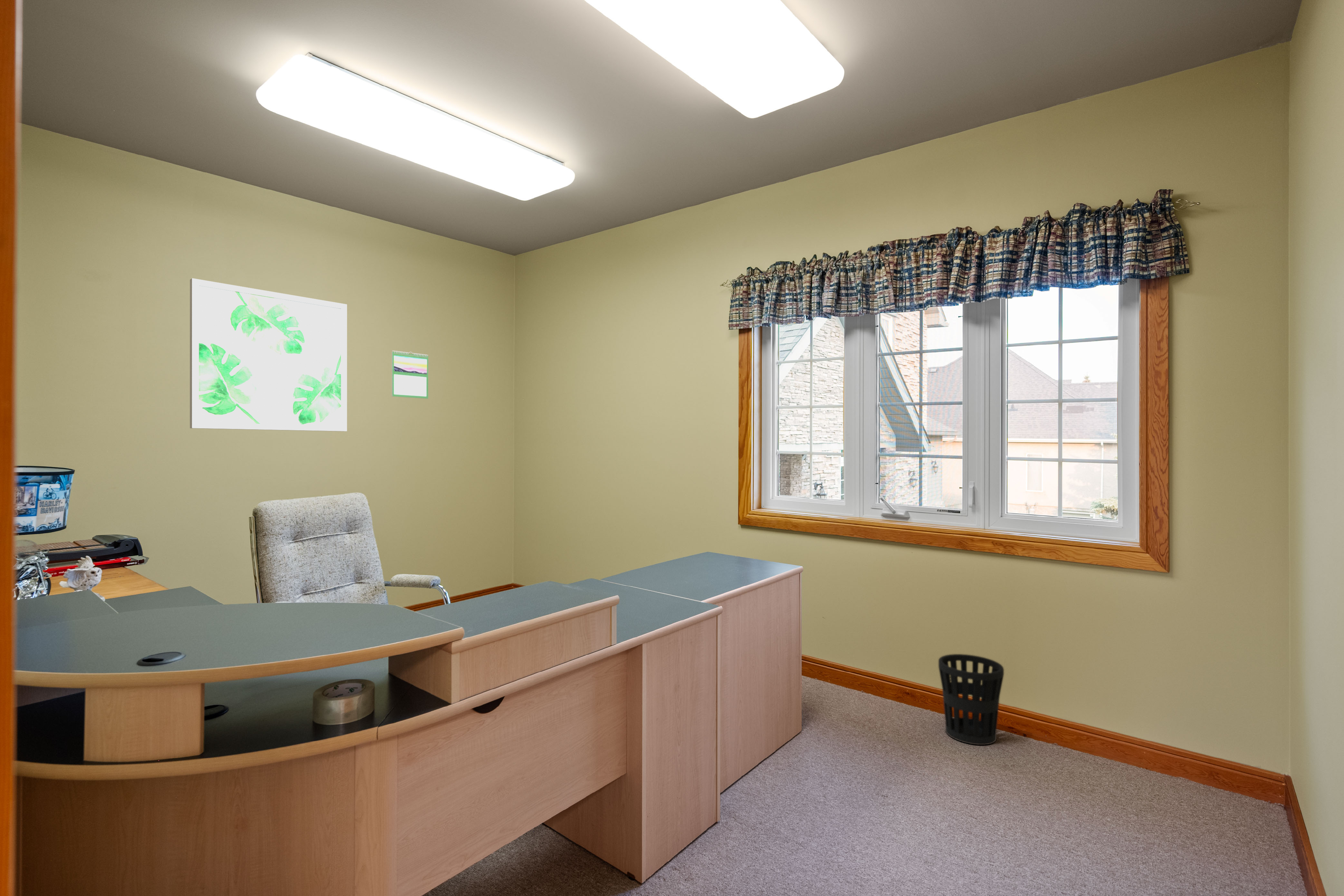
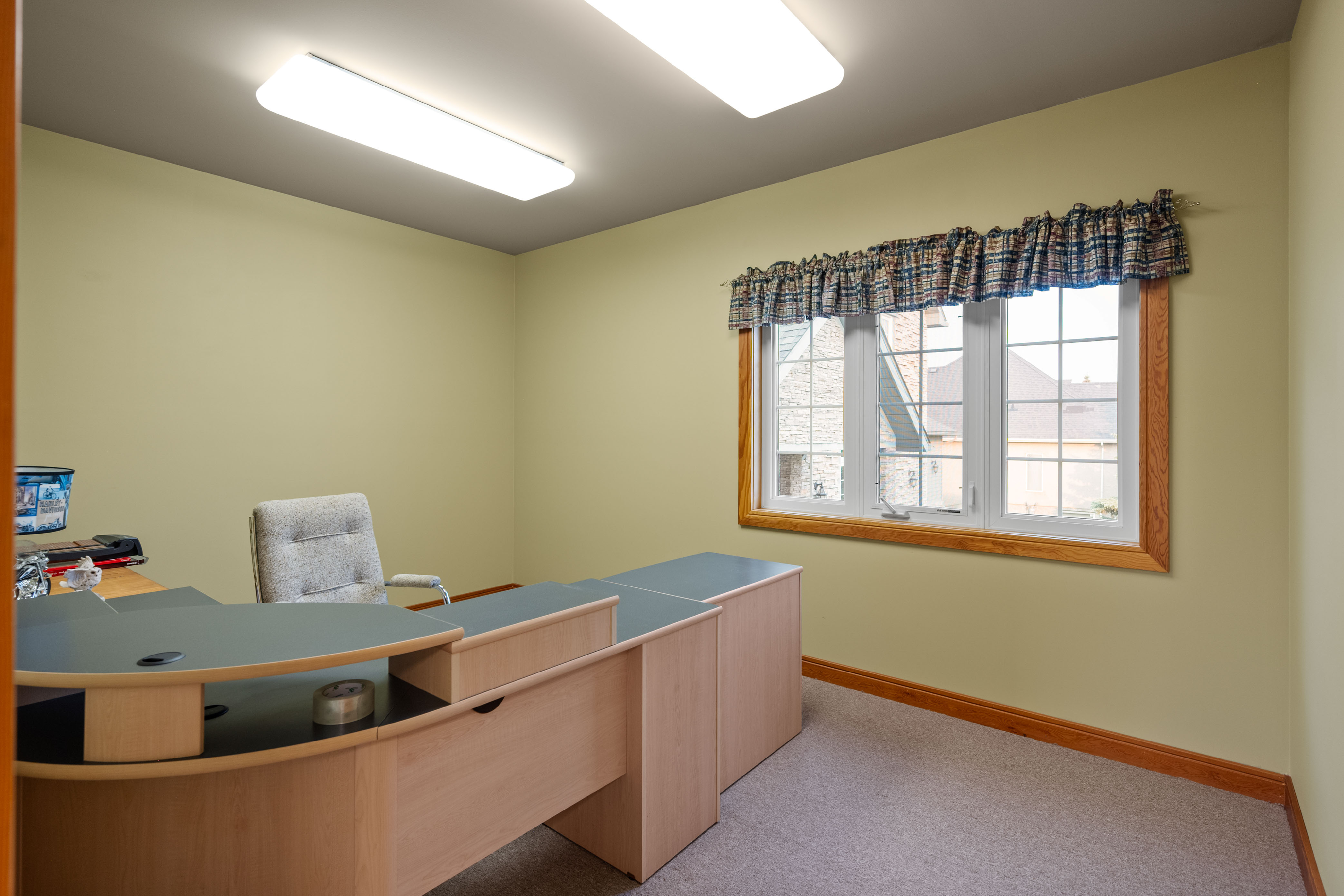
- wall art (275, 361)
- wastebasket (970, 699)
- calendar (410, 375)
